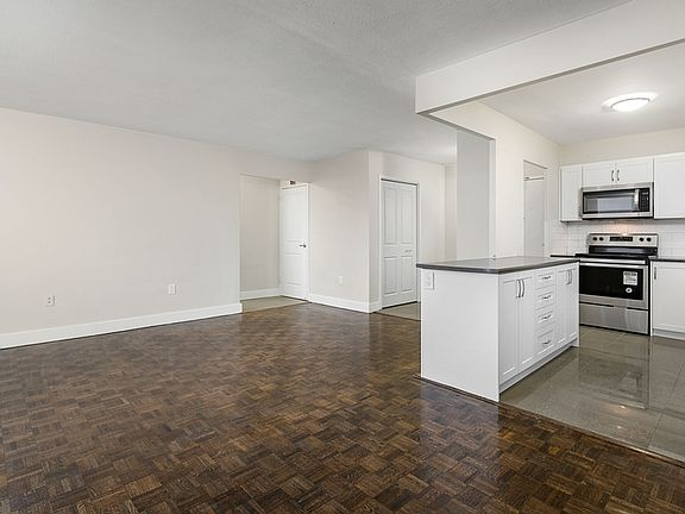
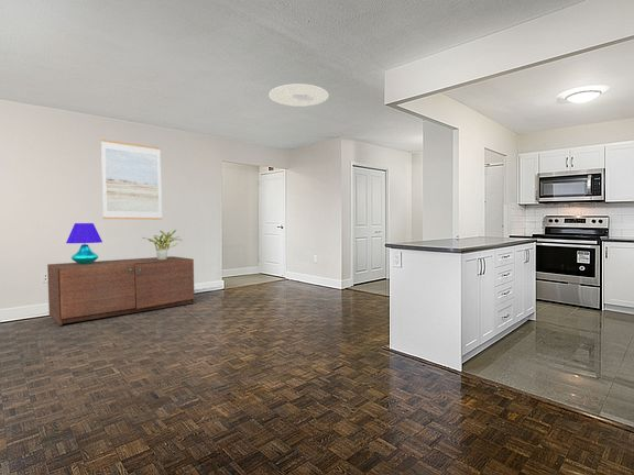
+ table lamp (84, 243)
+ wall art (133, 181)
+ storage trunk (125, 285)
+ ceiling light (298, 92)
+ potted plant (165, 244)
